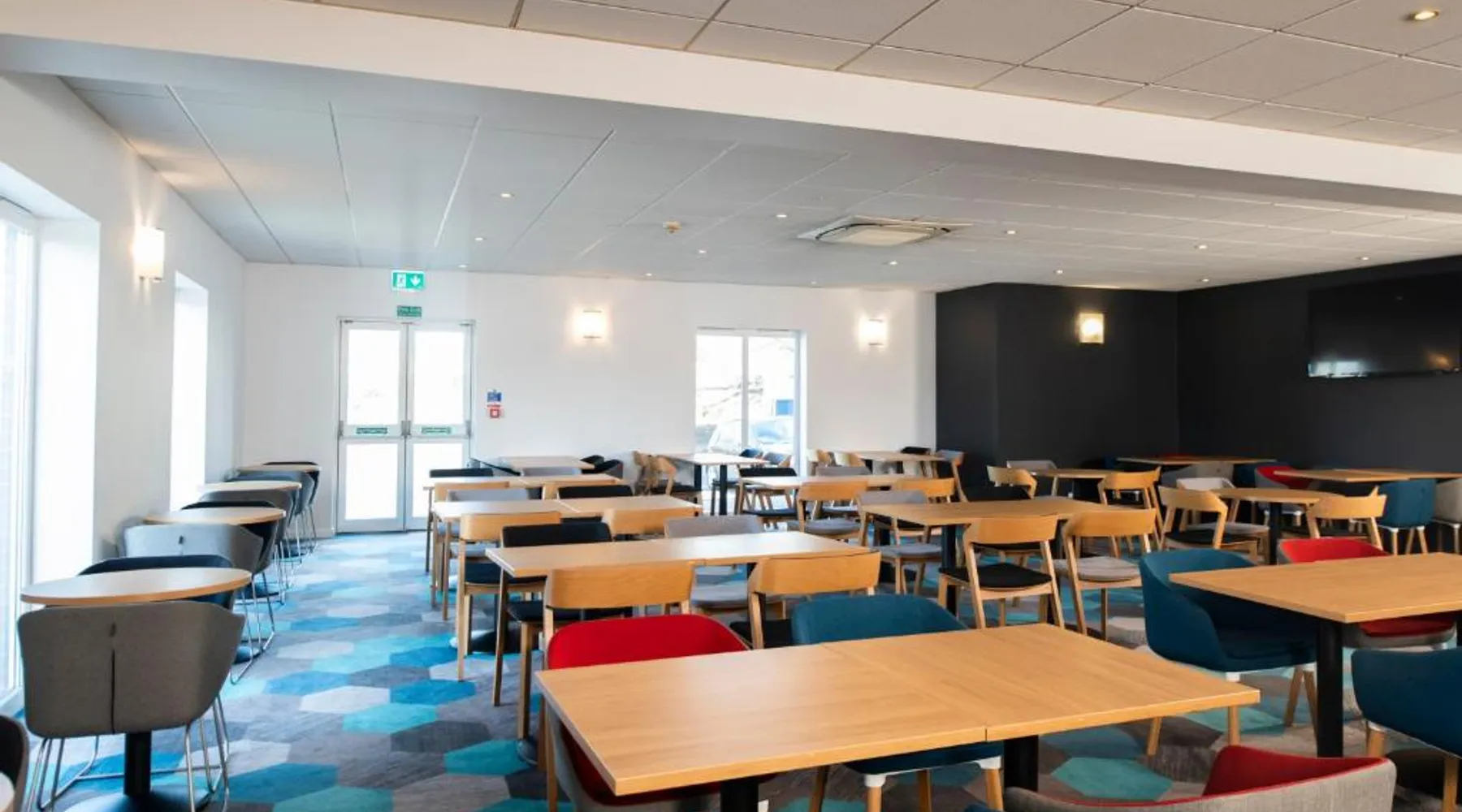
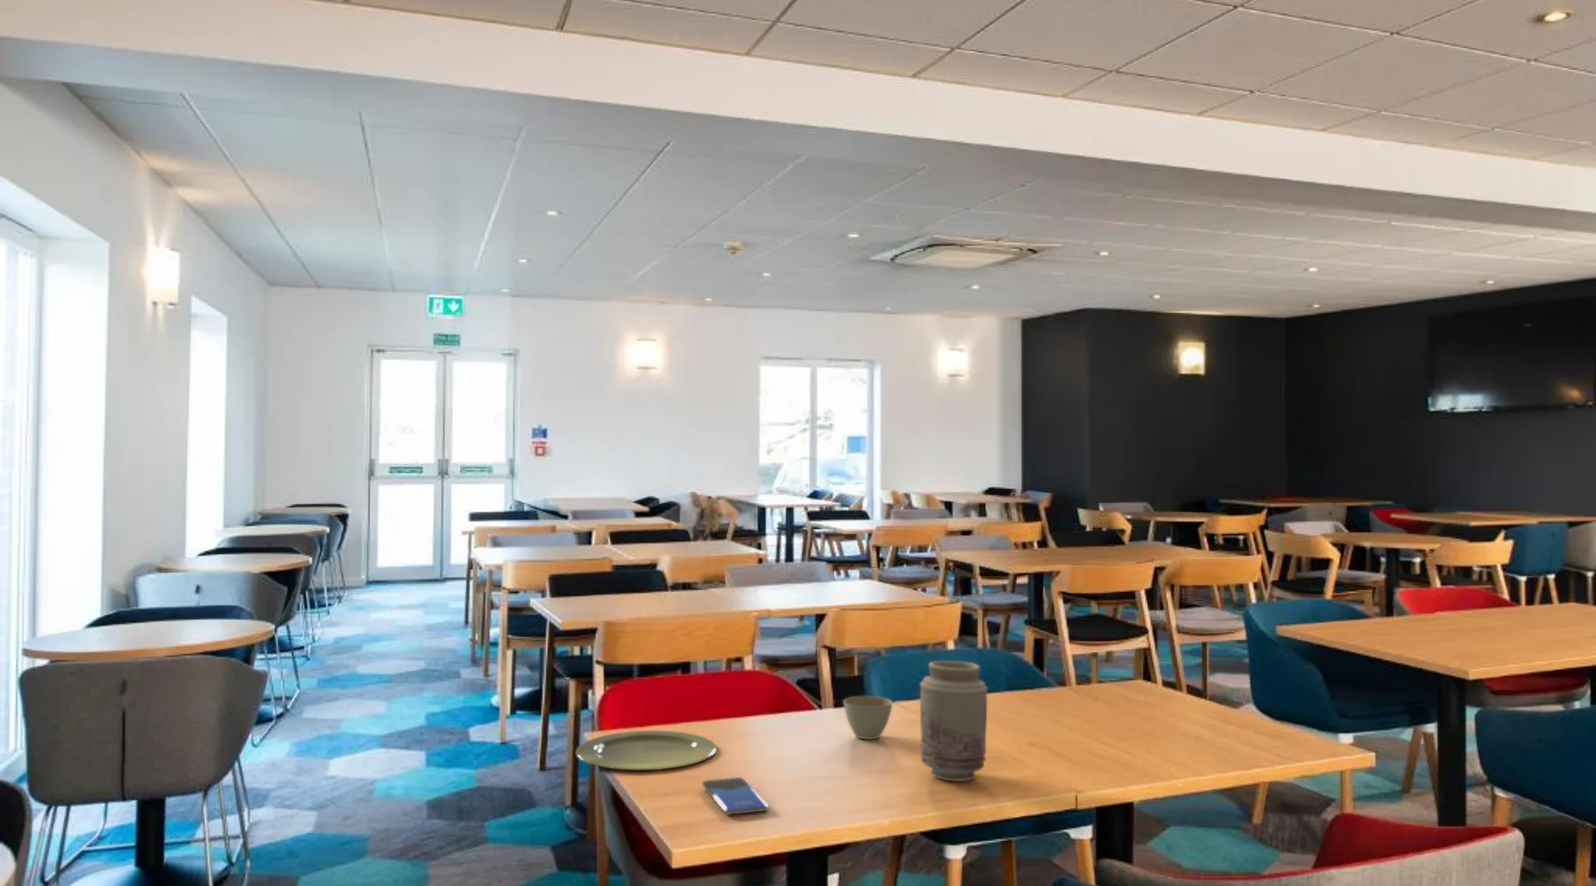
+ flower pot (867, 719)
+ plate (646, 750)
+ smartphone (735, 795)
+ vase (953, 719)
